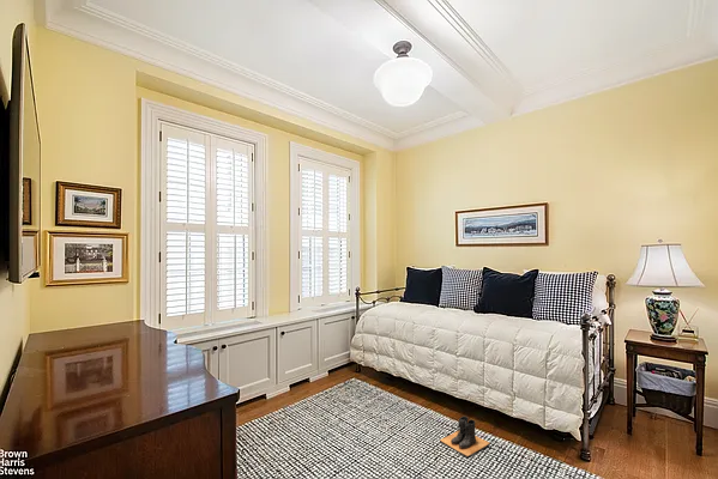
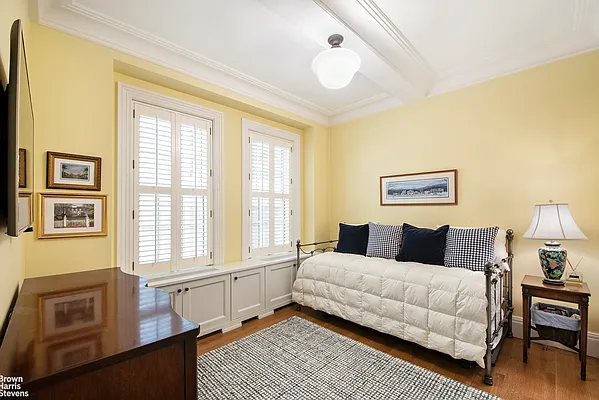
- boots (464, 431)
